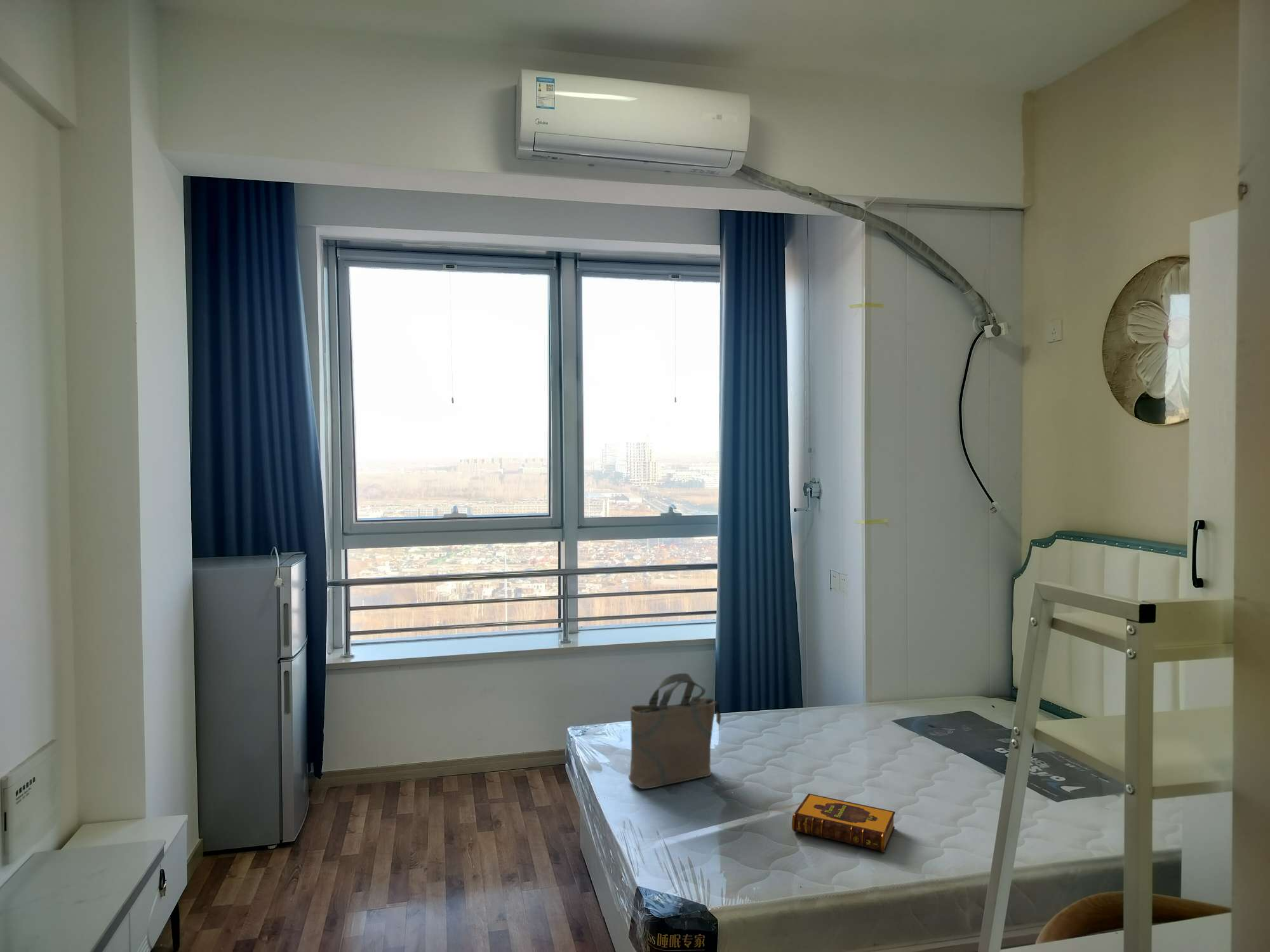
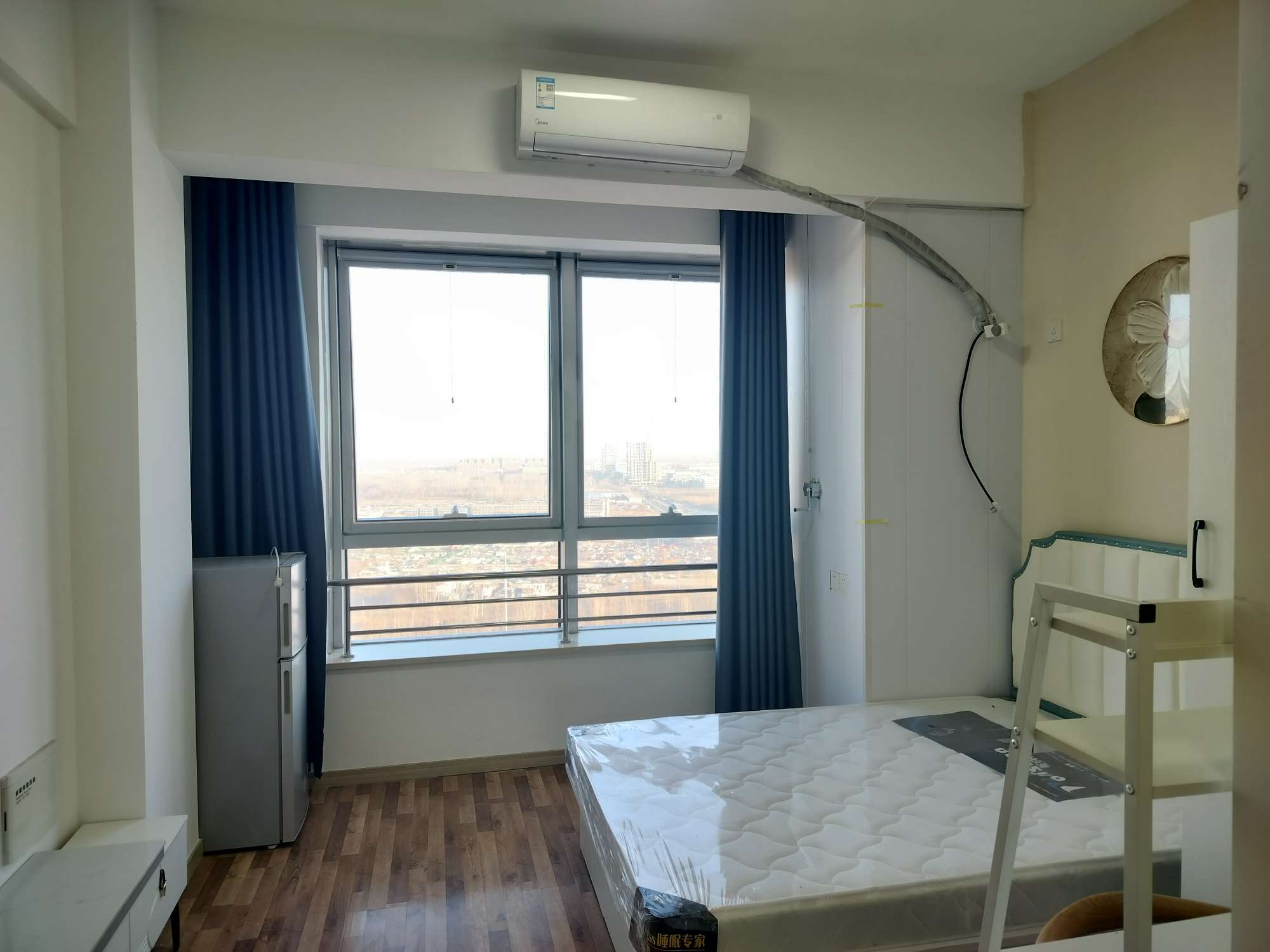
- tote bag (678, 724)
- hardback book (843, 822)
